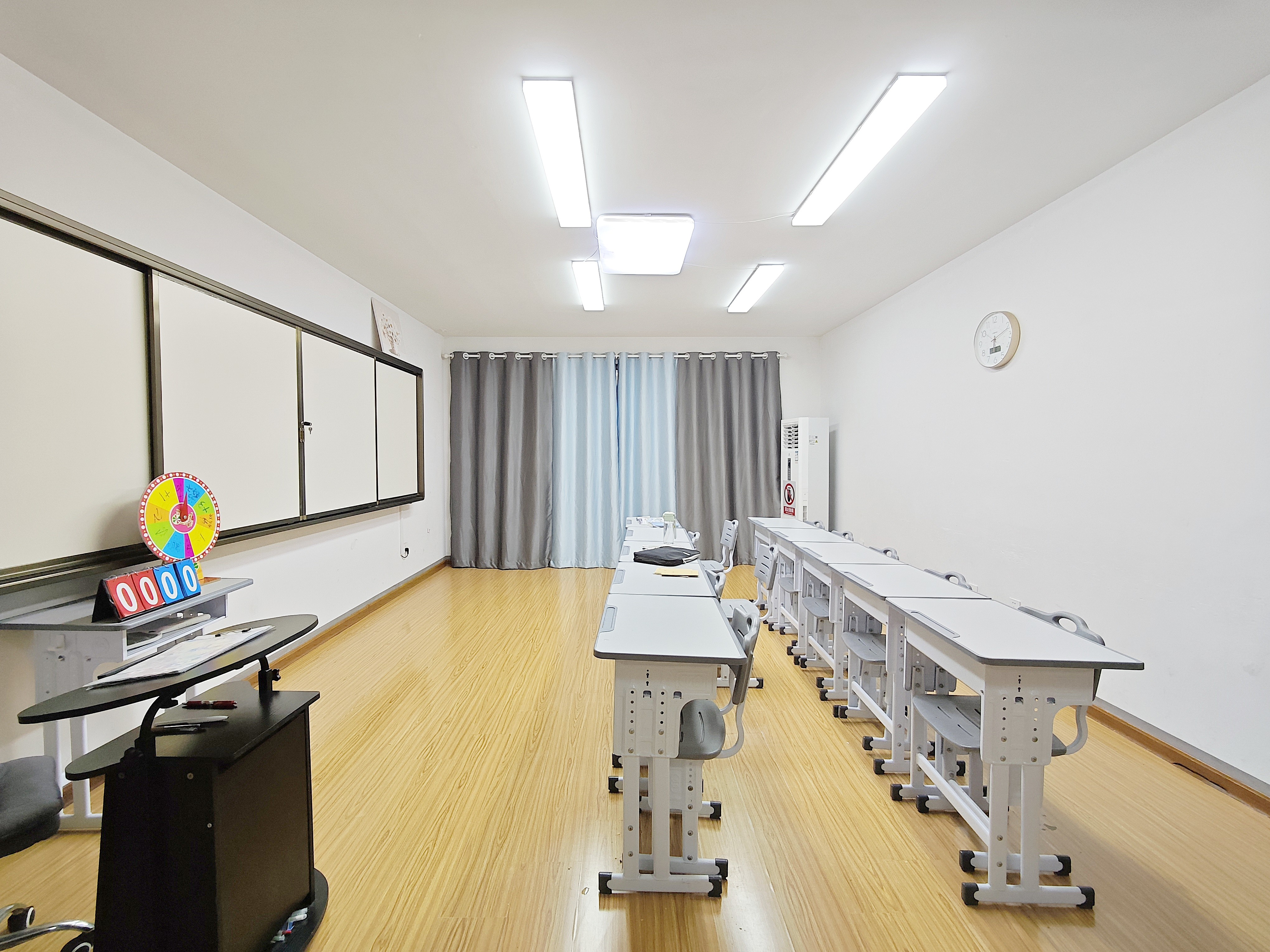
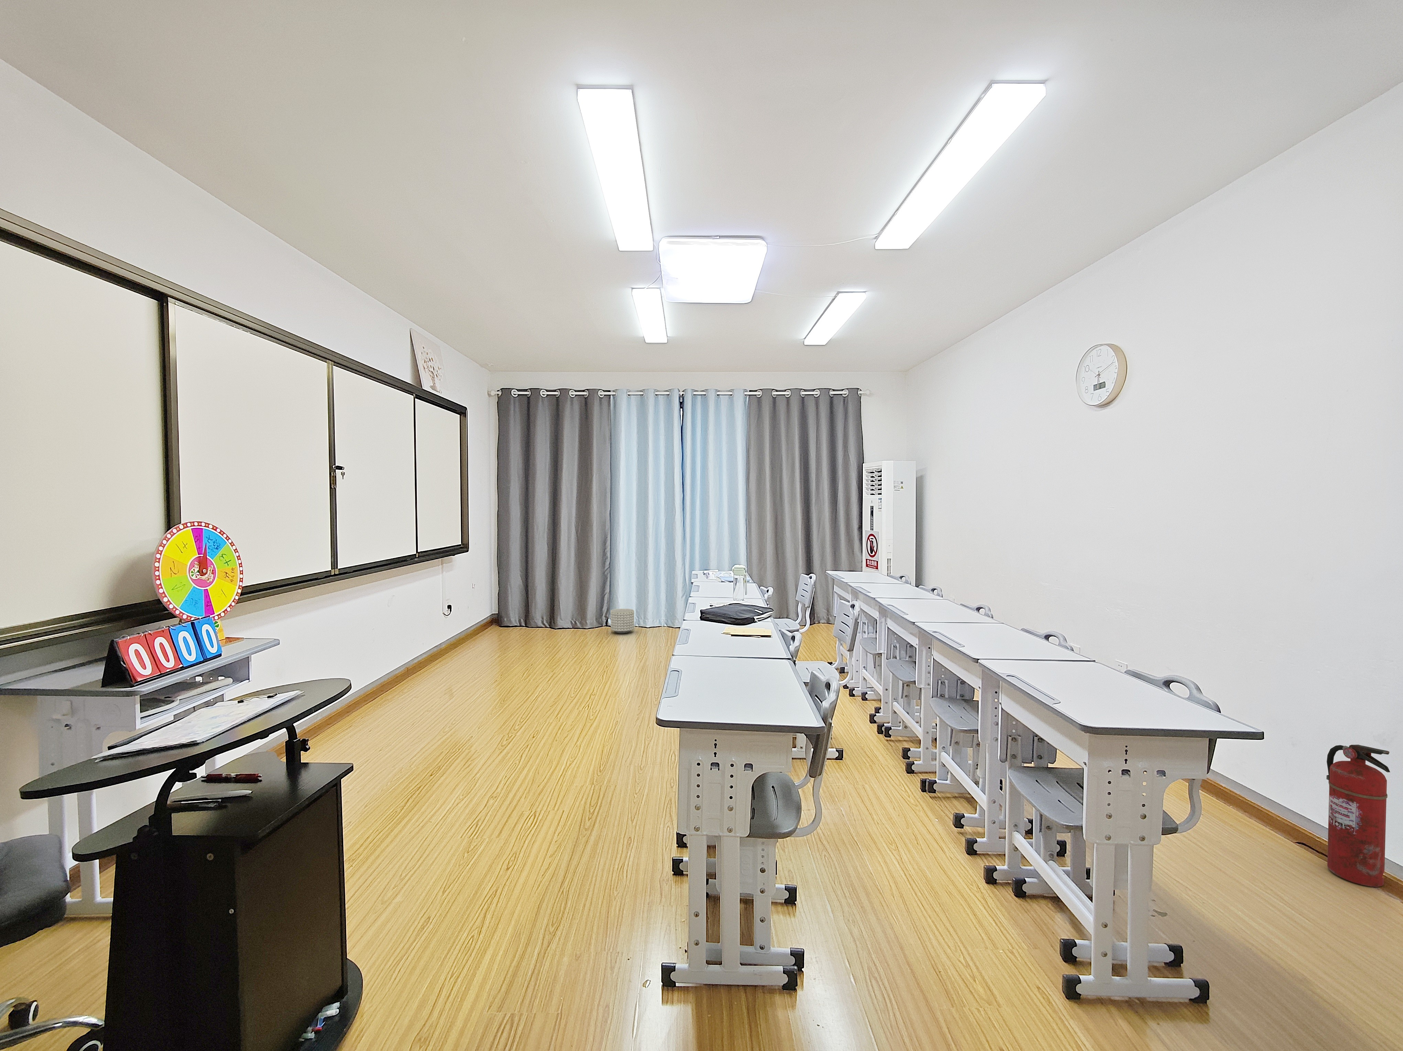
+ planter (622, 622)
+ fire extinguisher (1355, 808)
